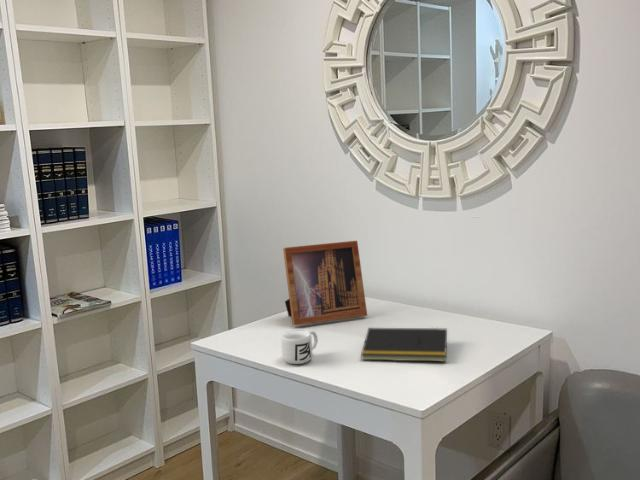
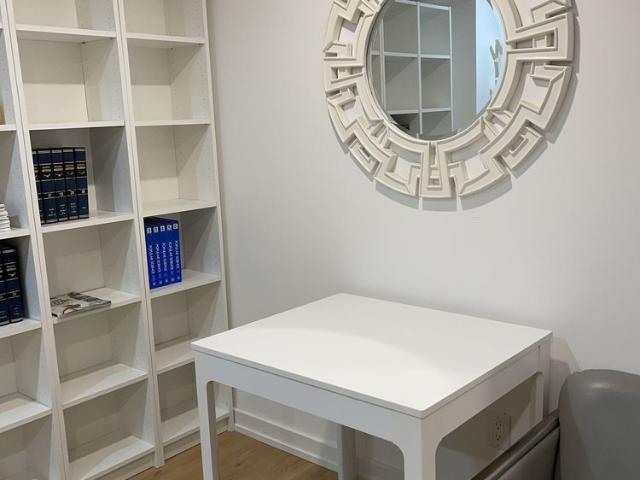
- notepad (405, 343)
- mug (301, 345)
- picture frame (322, 280)
